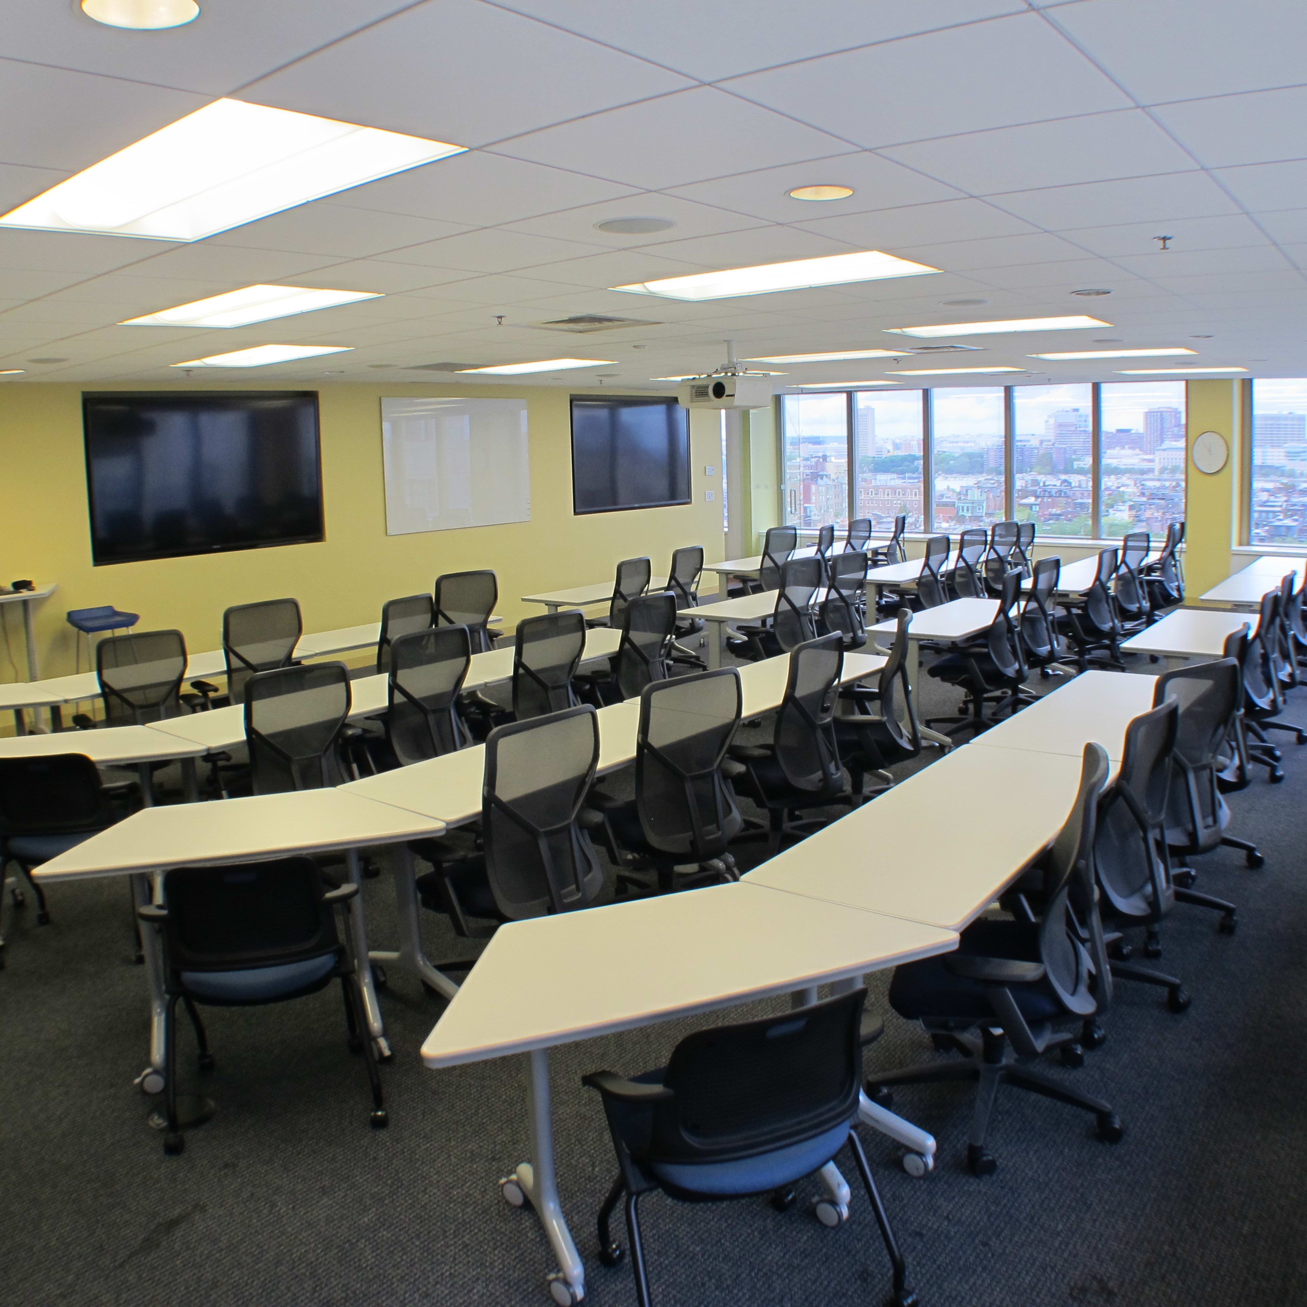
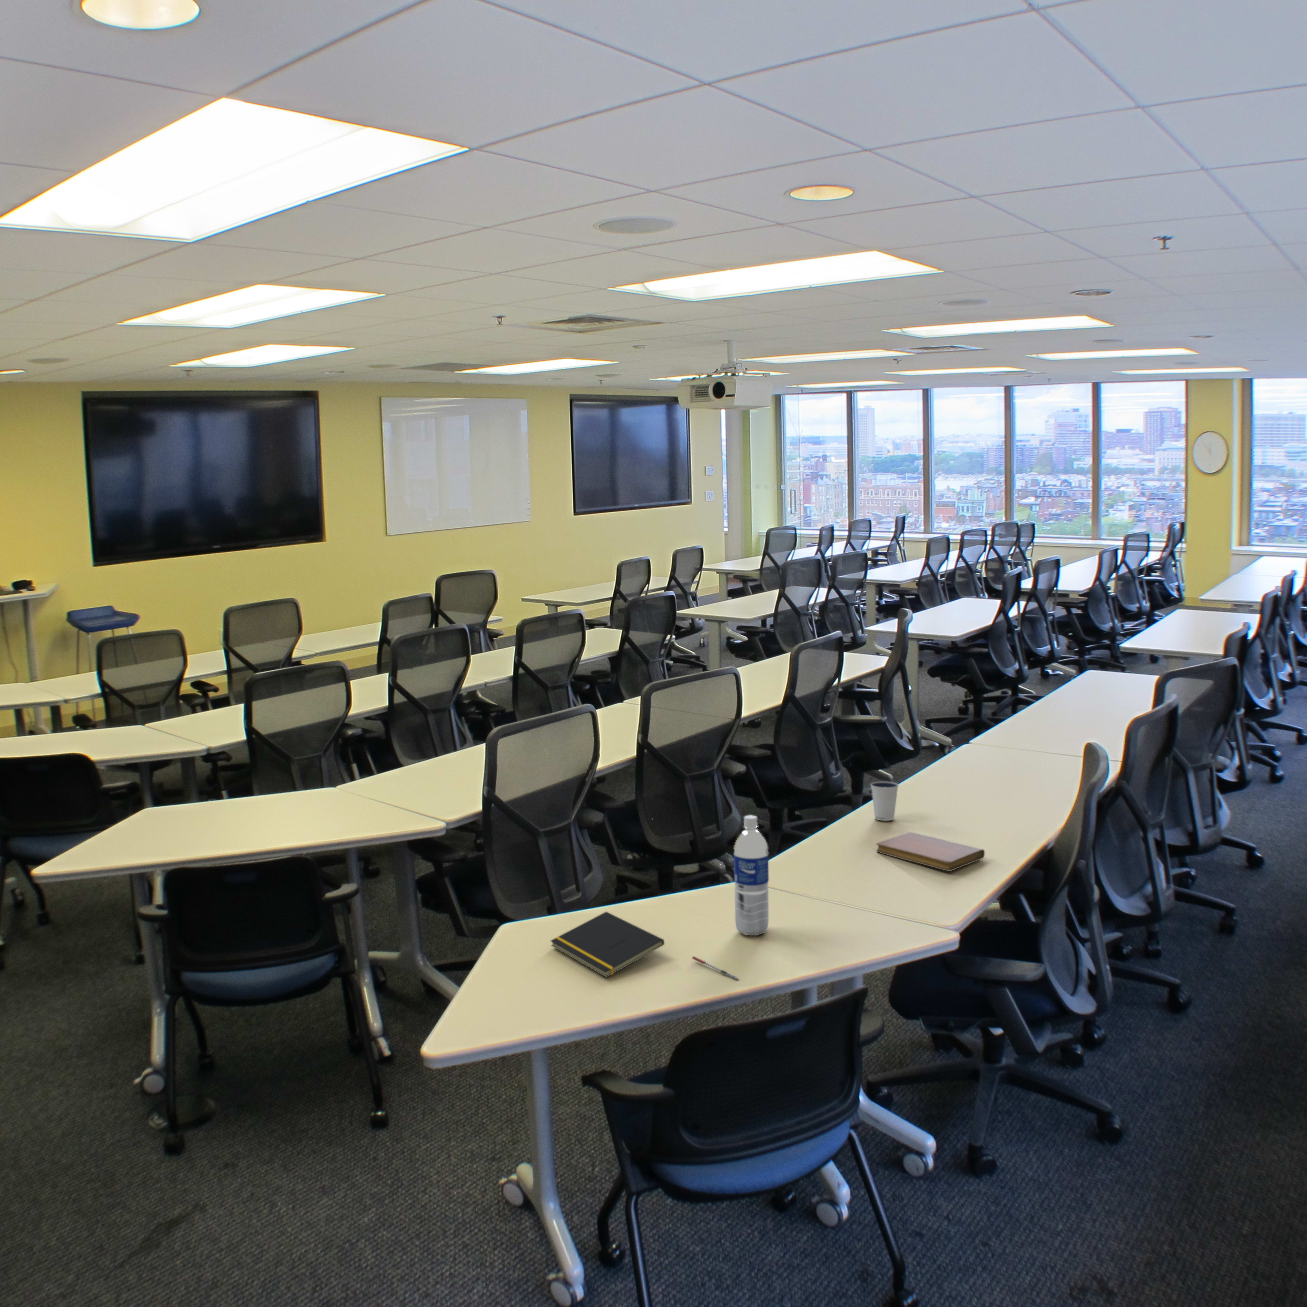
+ pen (715, 967)
+ dixie cup (884, 802)
+ water bottle (752, 875)
+ notebook (929, 850)
+ notepad (606, 942)
